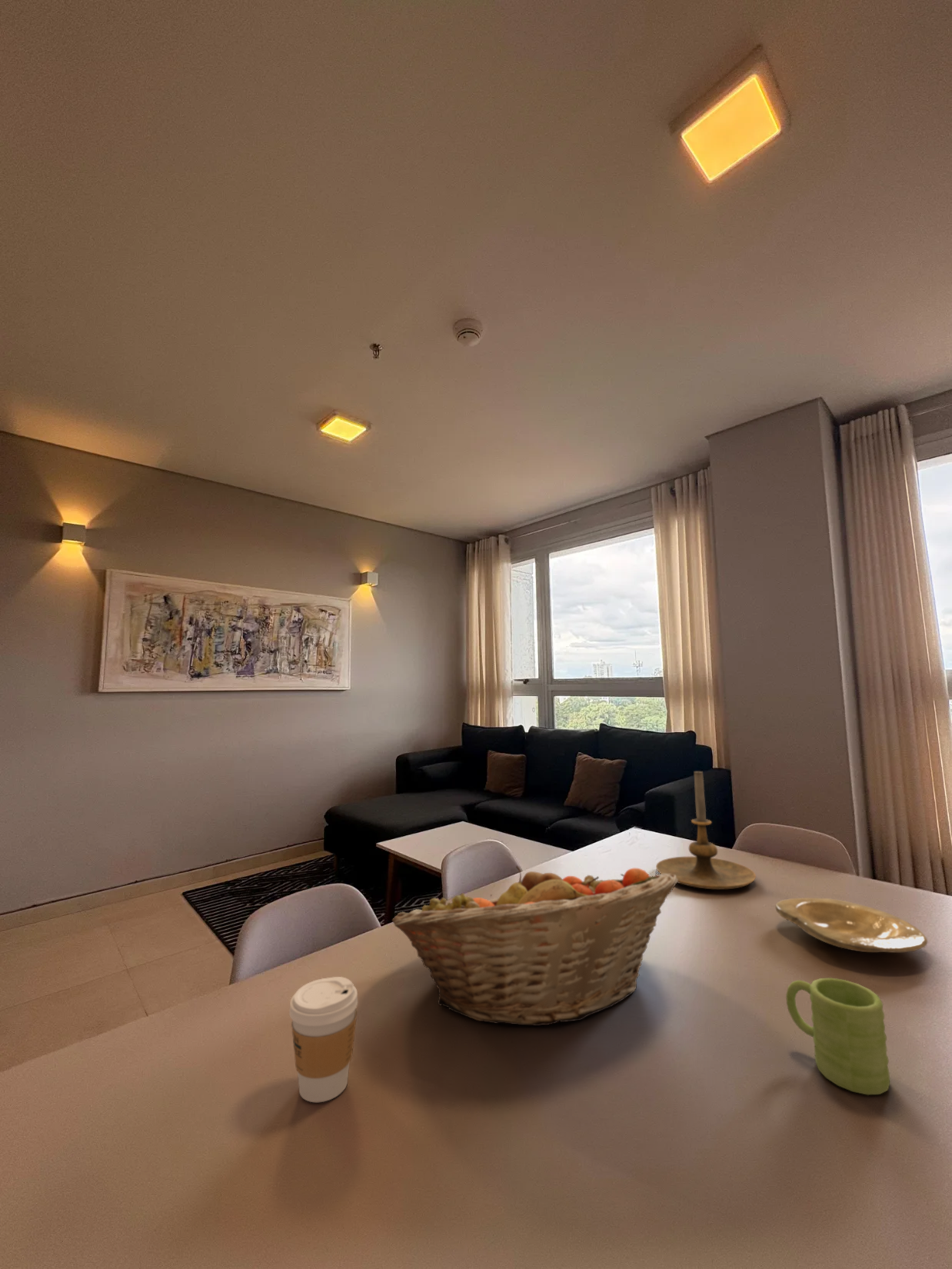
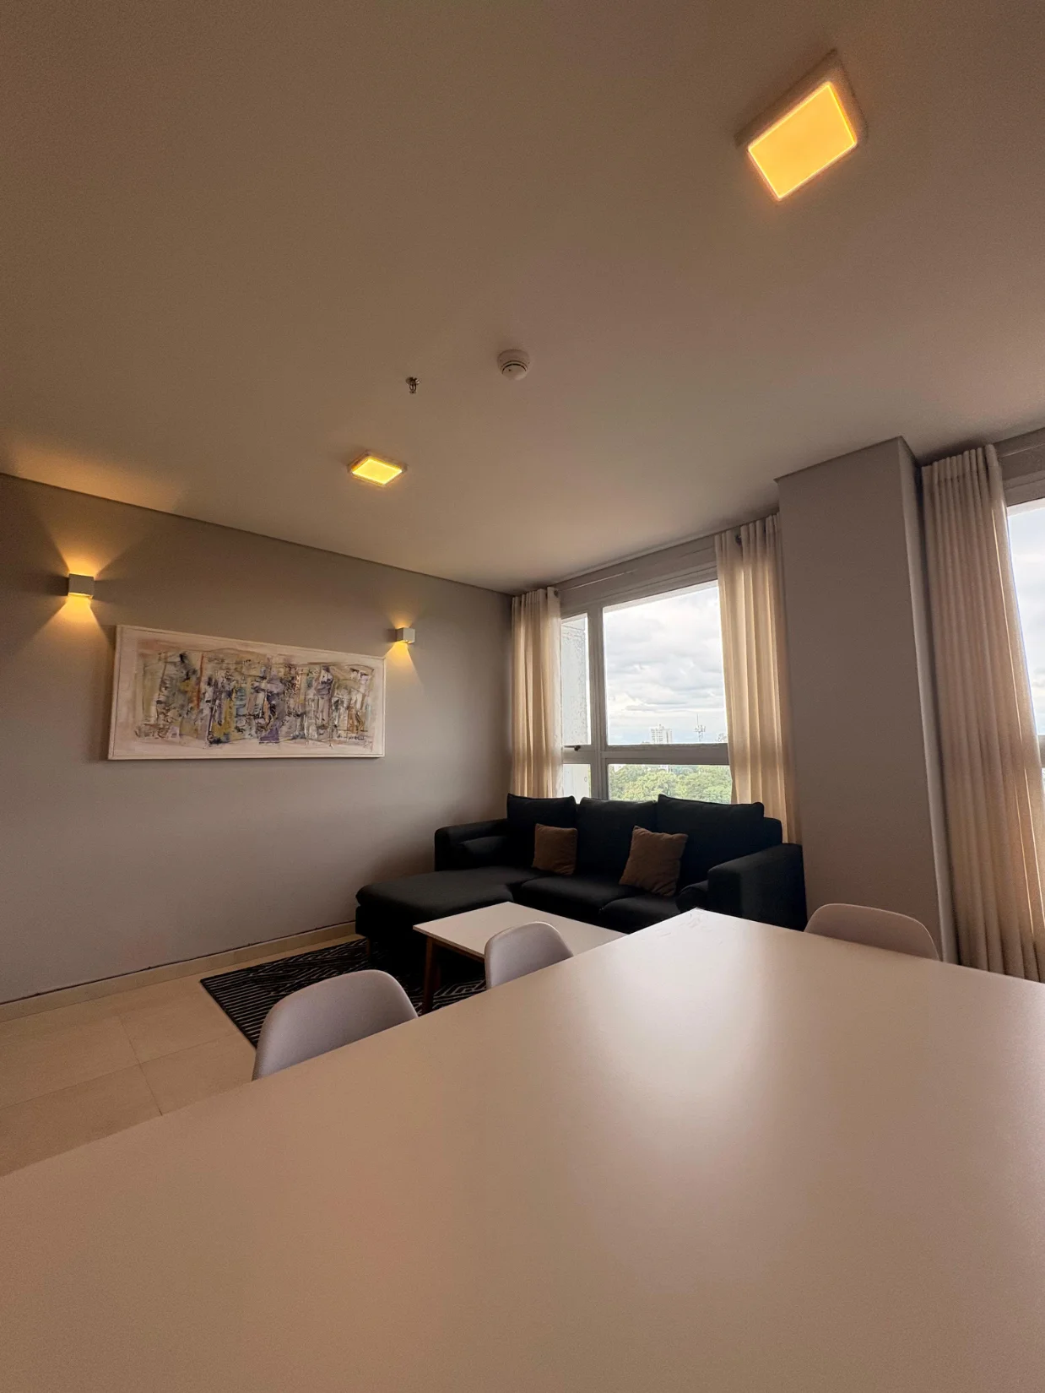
- coffee cup (324, 1036)
- mug (833, 1025)
- plate (850, 928)
- candle holder (701, 823)
- fruit basket (538, 922)
